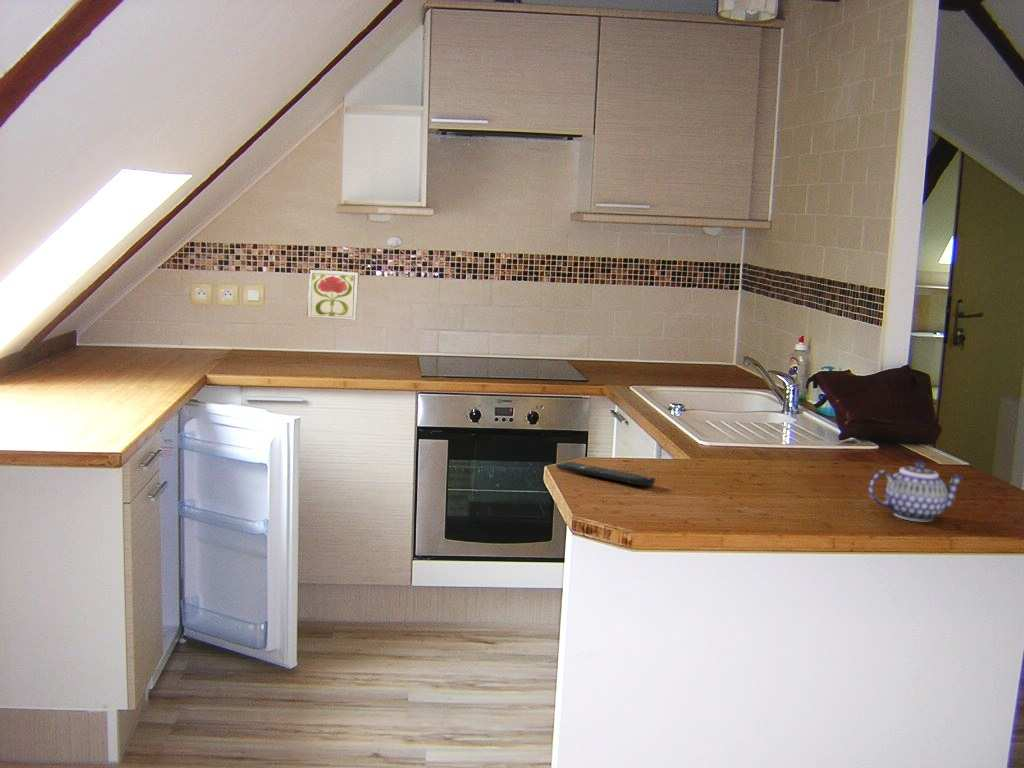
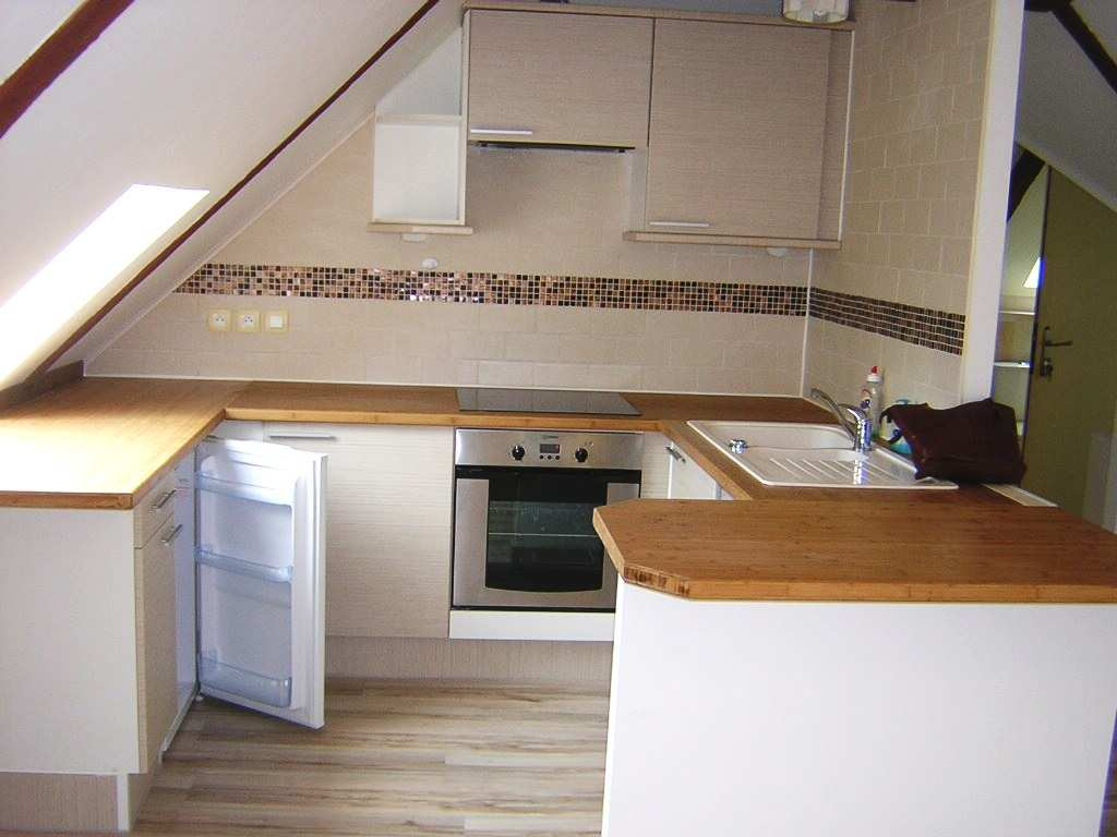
- teapot (917, 489)
- remote control (605, 474)
- decorative tile (332, 294)
